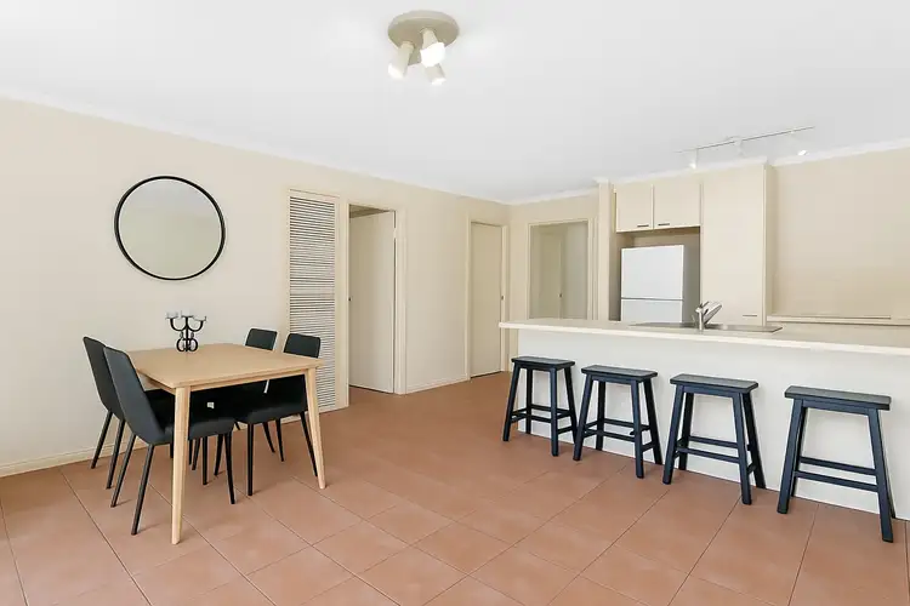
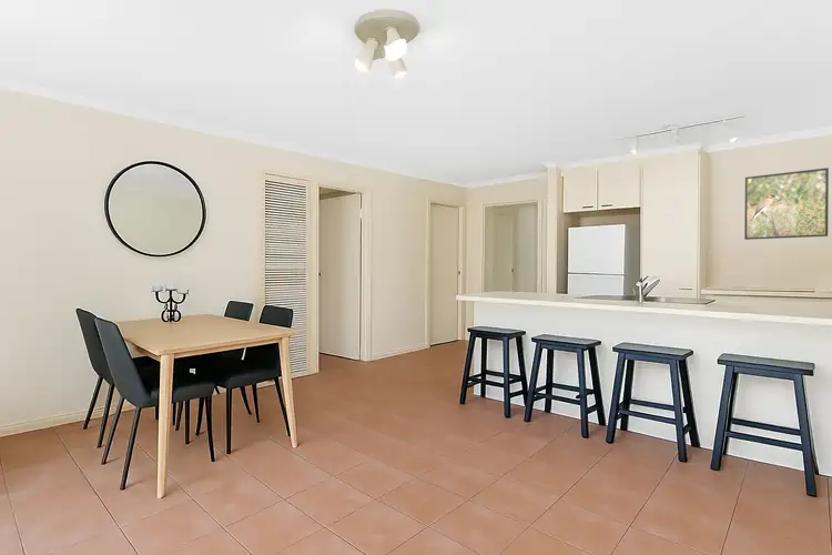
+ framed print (784, 205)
